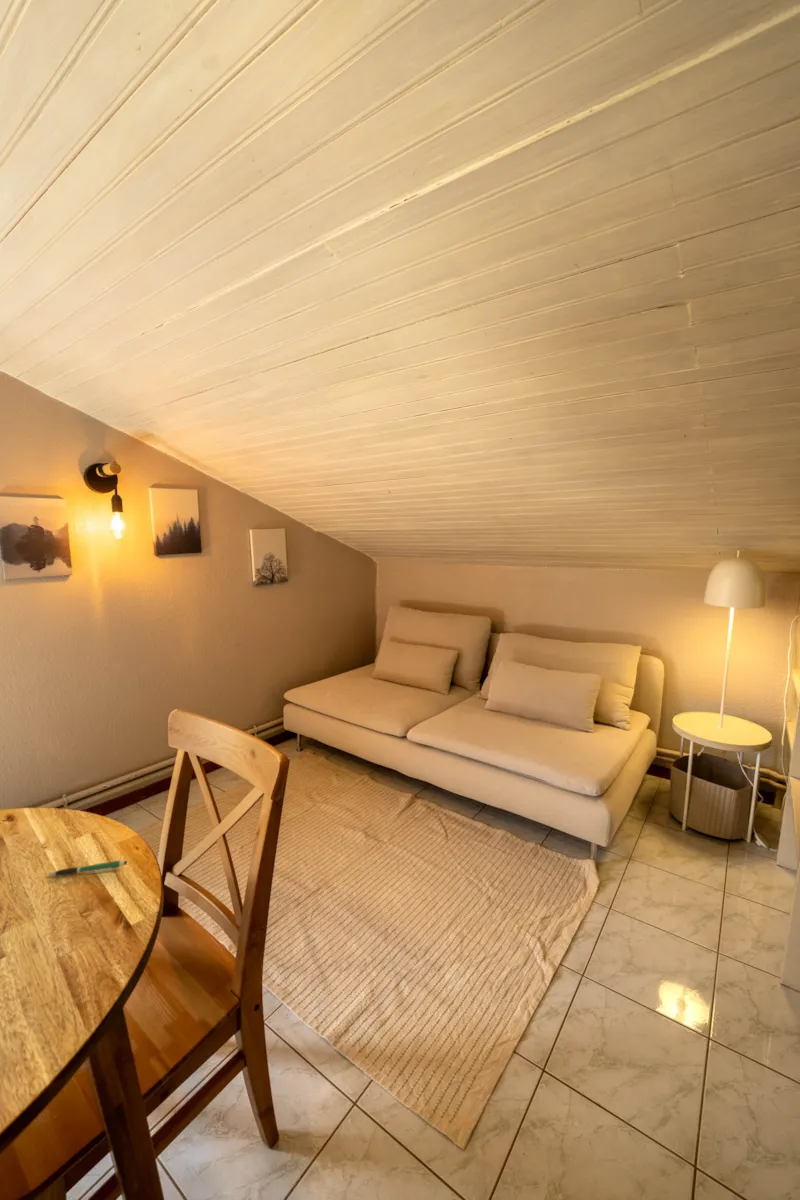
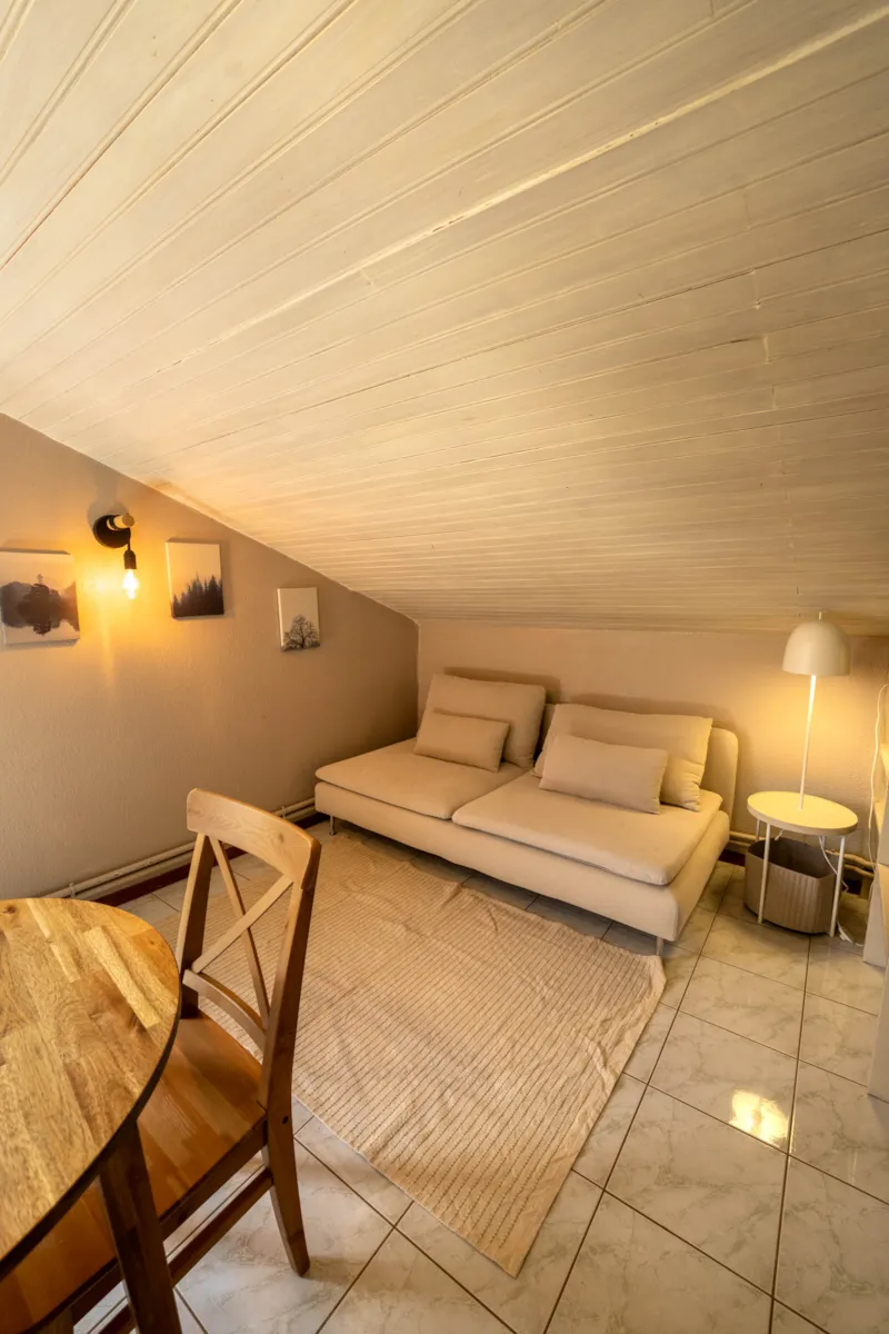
- pen (88, 868)
